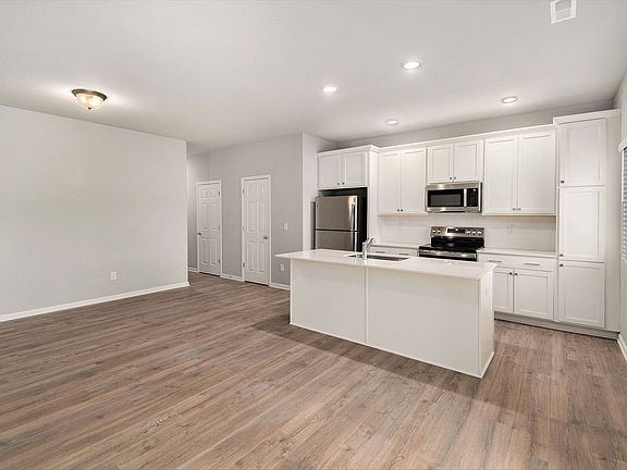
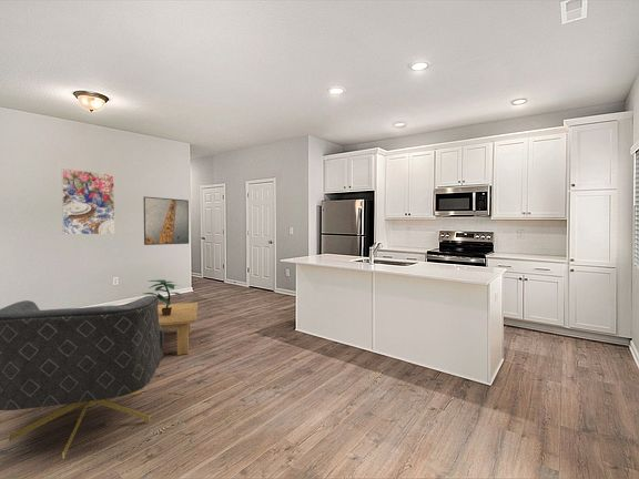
+ armchair (87, 360)
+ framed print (166, 221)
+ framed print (89, 203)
+ coffee table (159, 324)
+ potted plant (163, 297)
